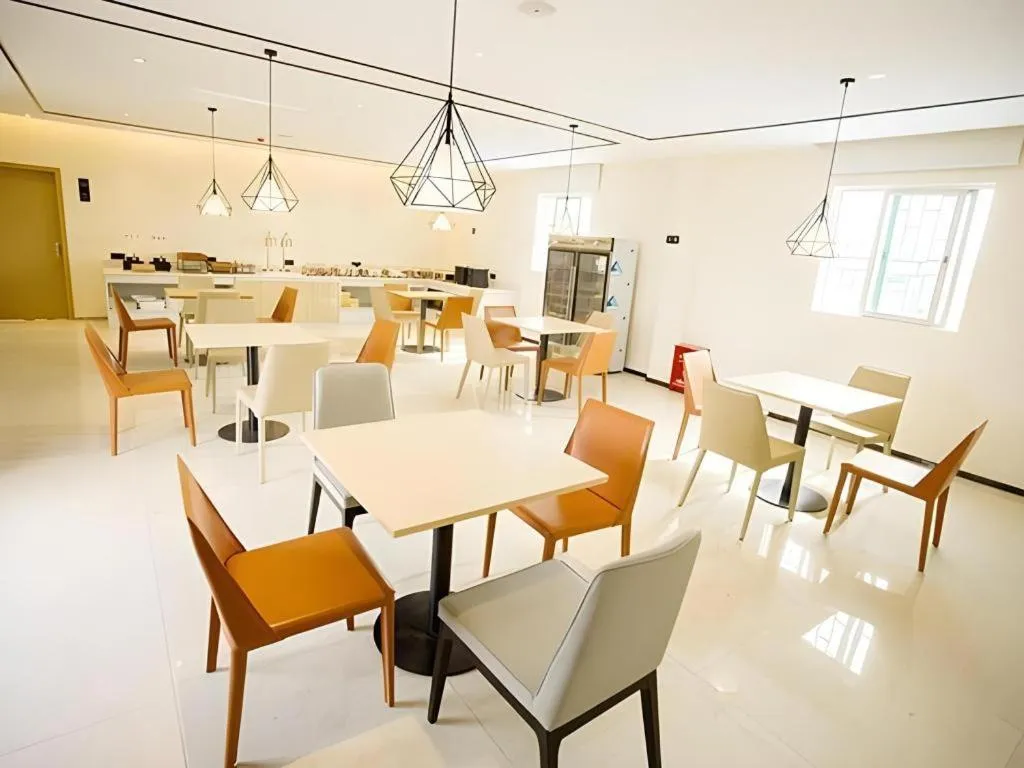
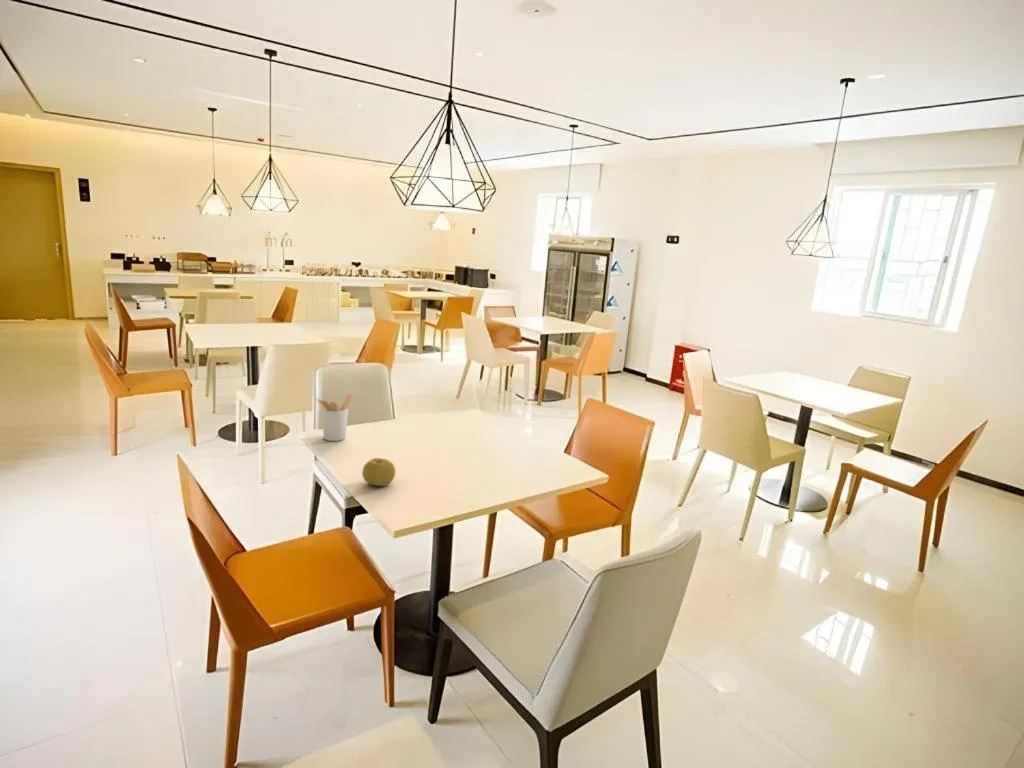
+ fruit (378, 471)
+ utensil holder (332, 417)
